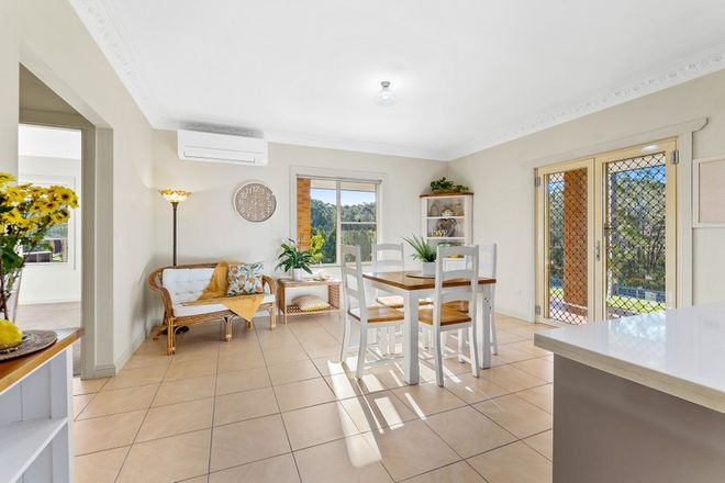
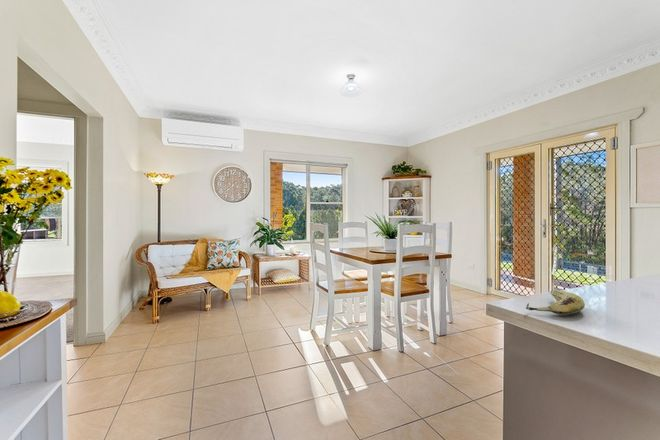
+ fruit (559, 301)
